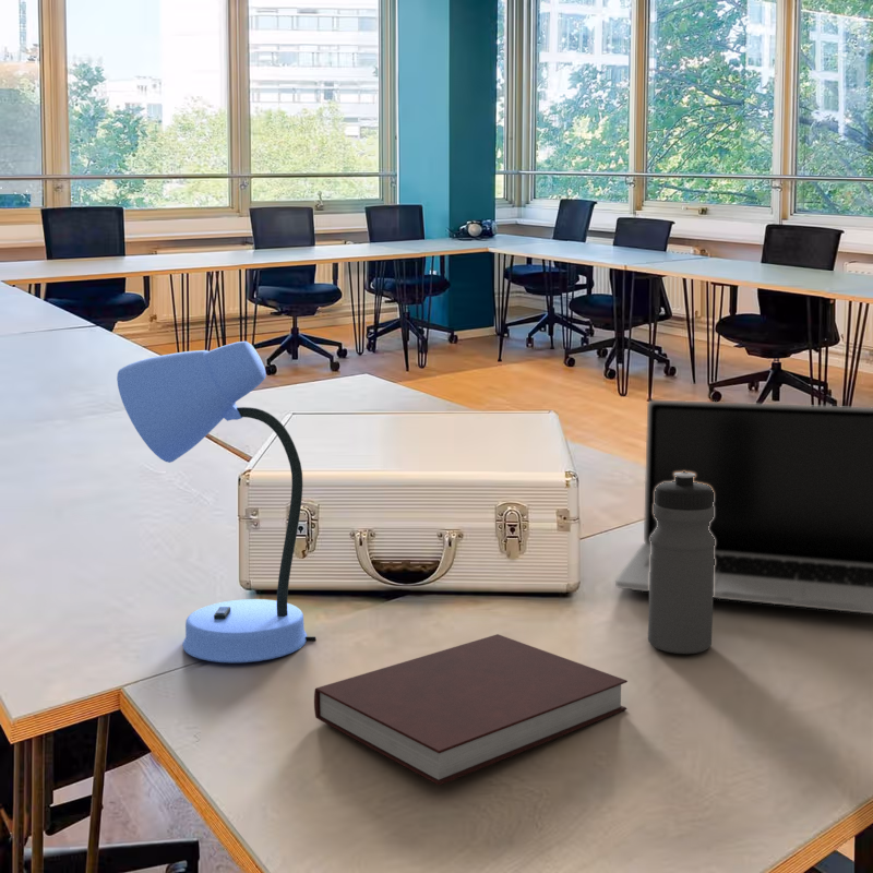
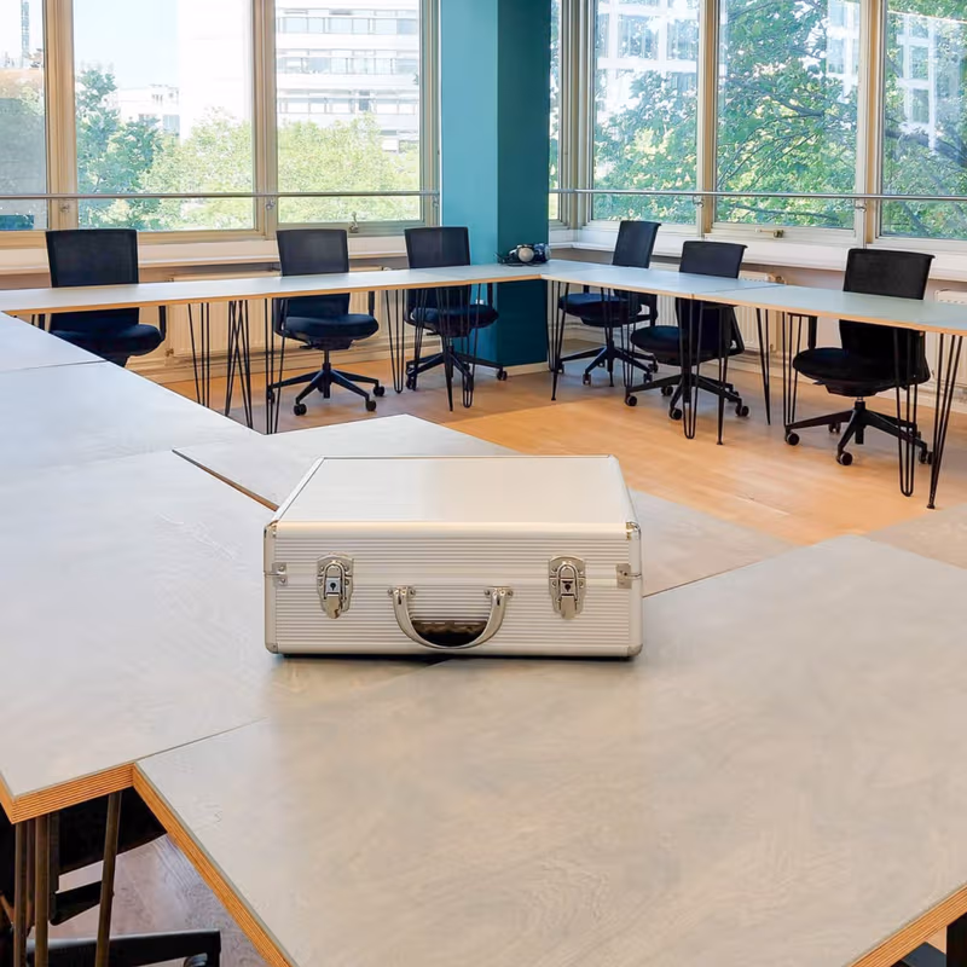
- water bottle (682, 559)
- desk lamp (181, 455)
- notebook (471, 698)
- laptop (766, 499)
